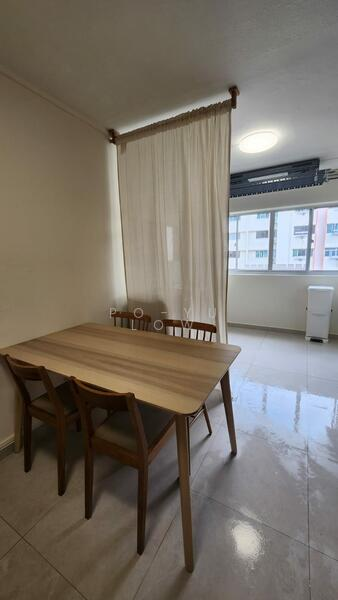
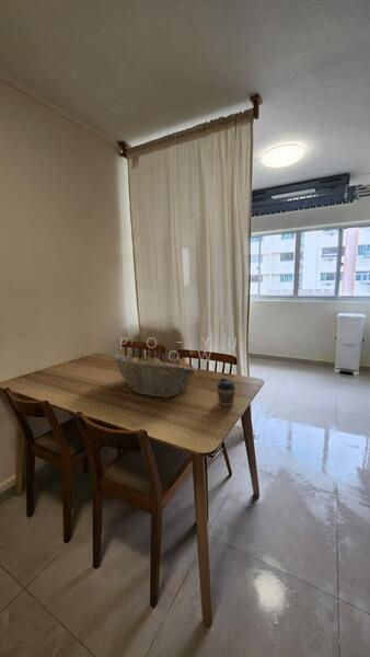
+ coffee cup (226, 391)
+ fruit basket (153, 369)
